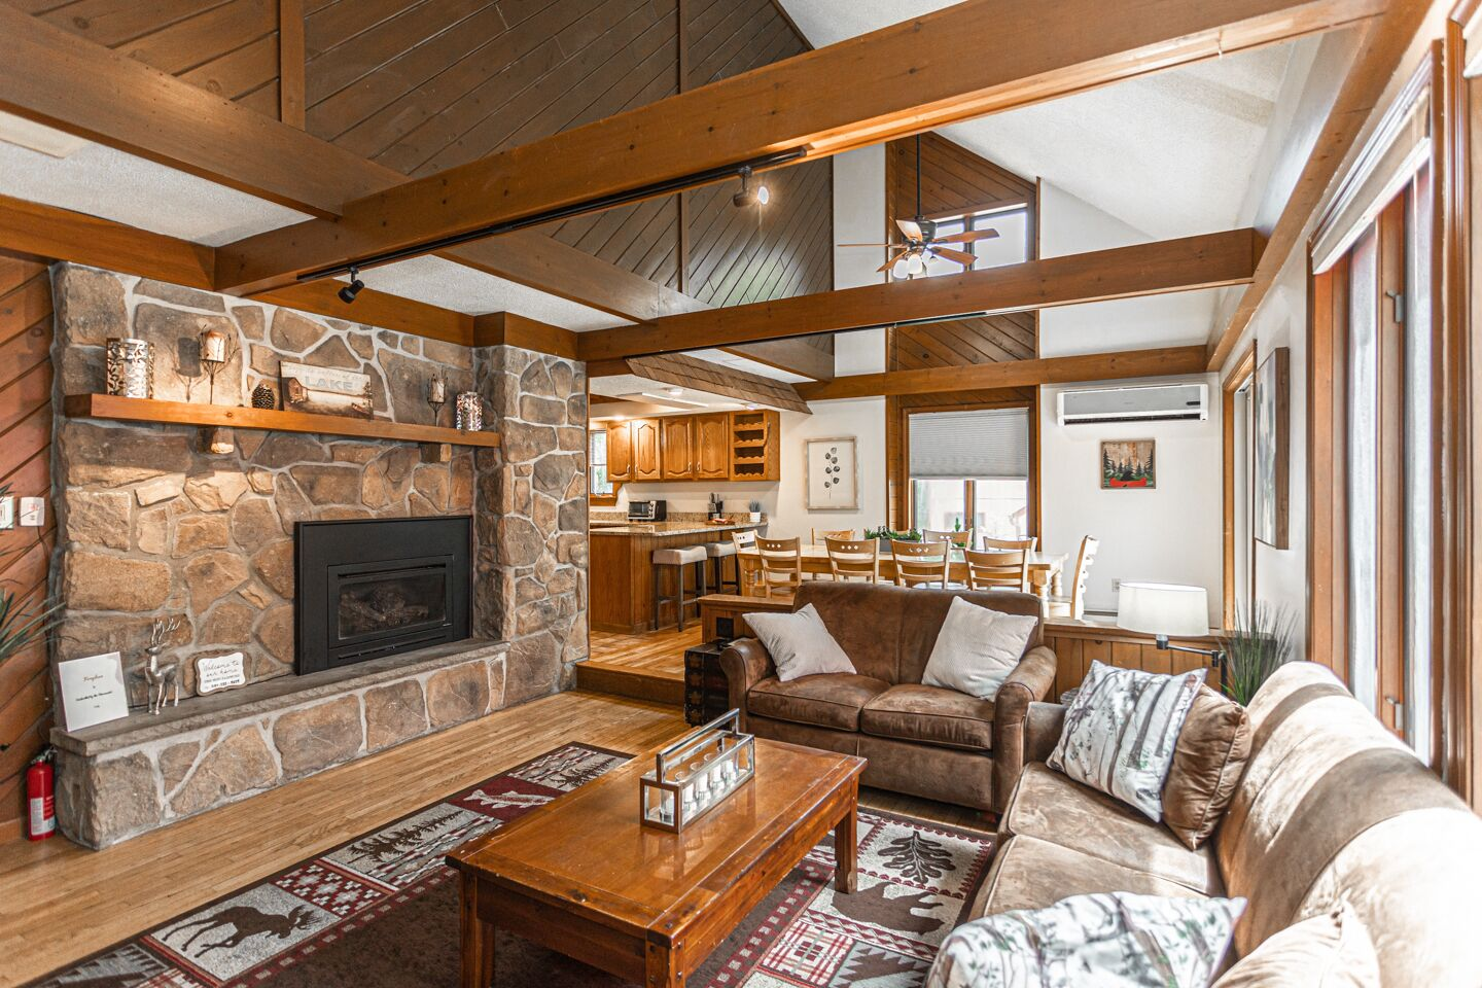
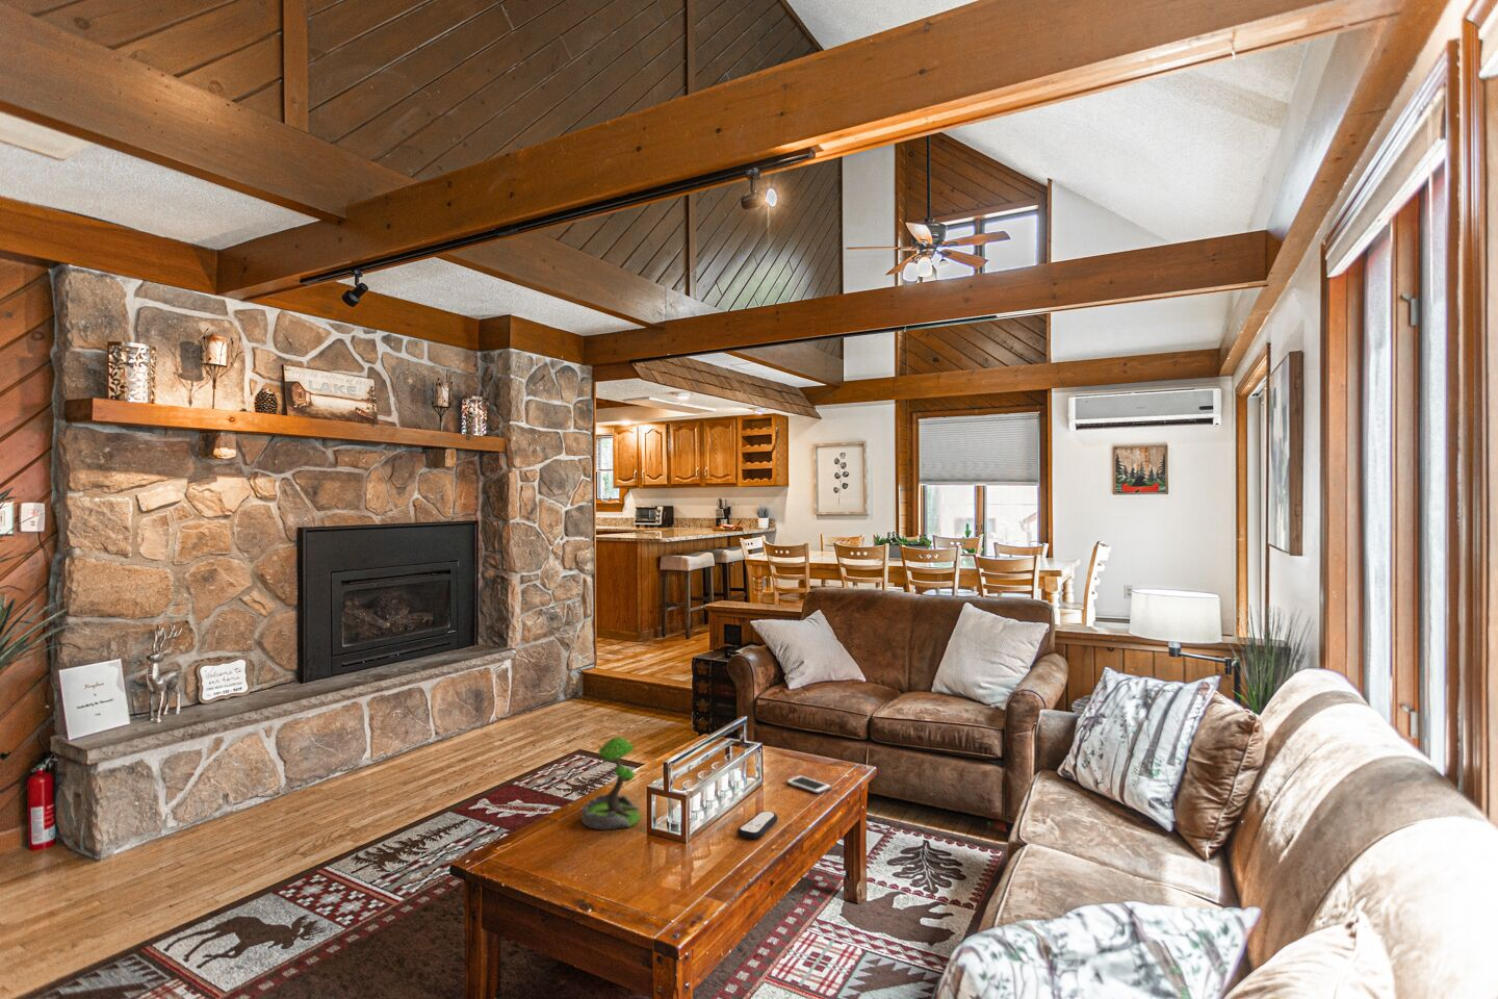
+ remote control (758, 824)
+ plant (615, 773)
+ cell phone (808, 784)
